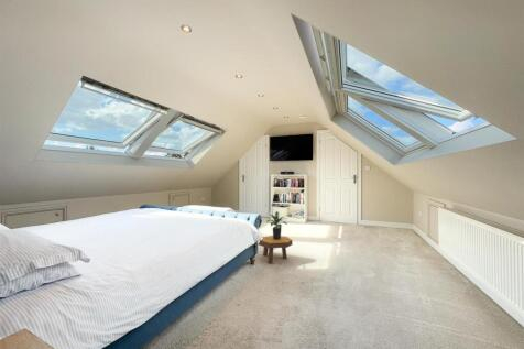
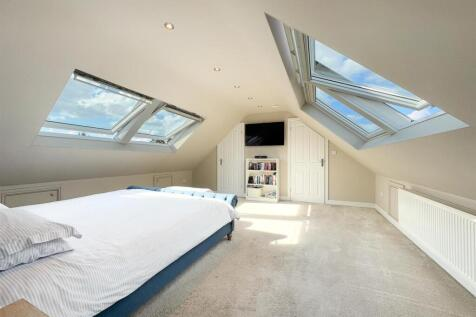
- potted plant (276, 226)
- footstool (275, 247)
